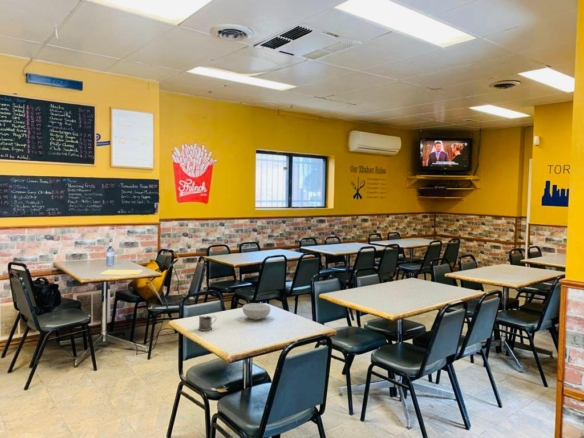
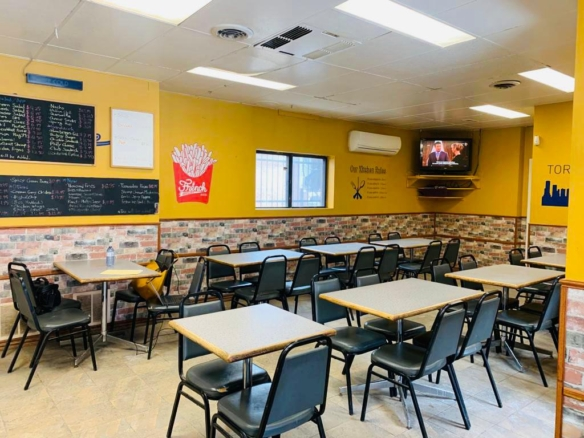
- cereal bowl (256, 312)
- tea glass holder (207, 321)
